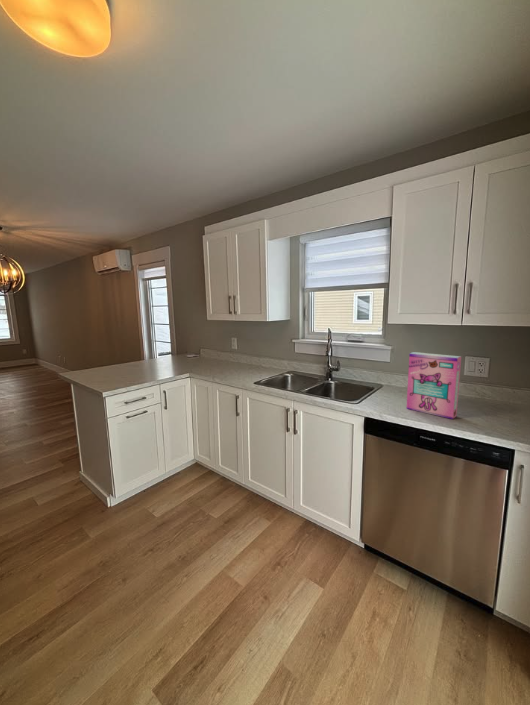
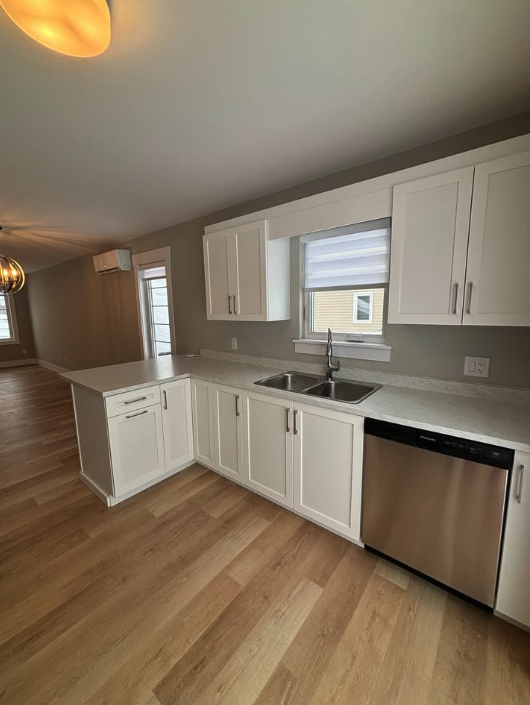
- cereal box (432, 383)
